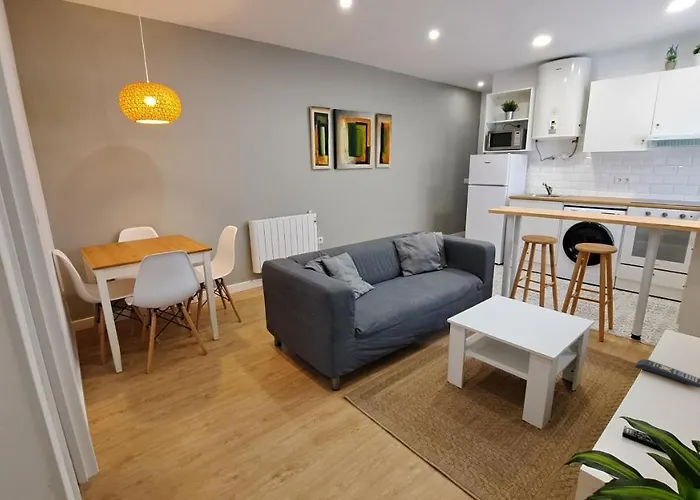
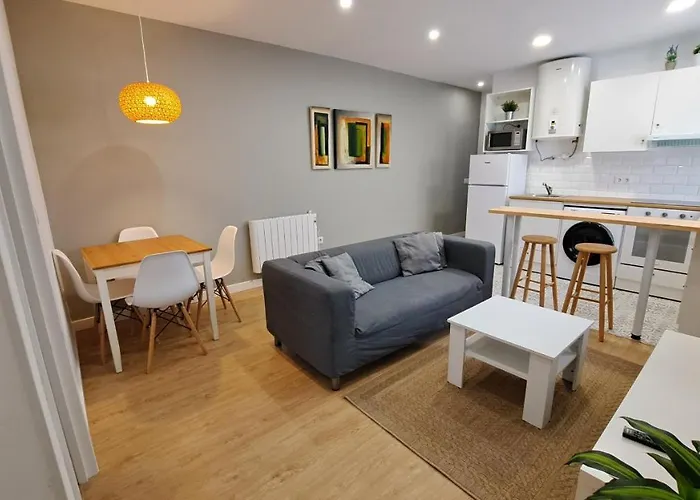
- remote control (668, 372)
